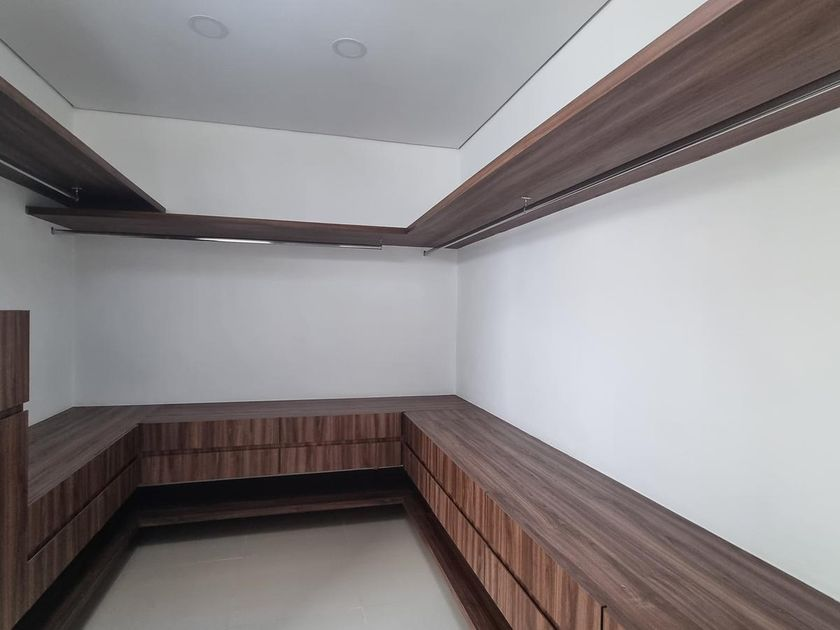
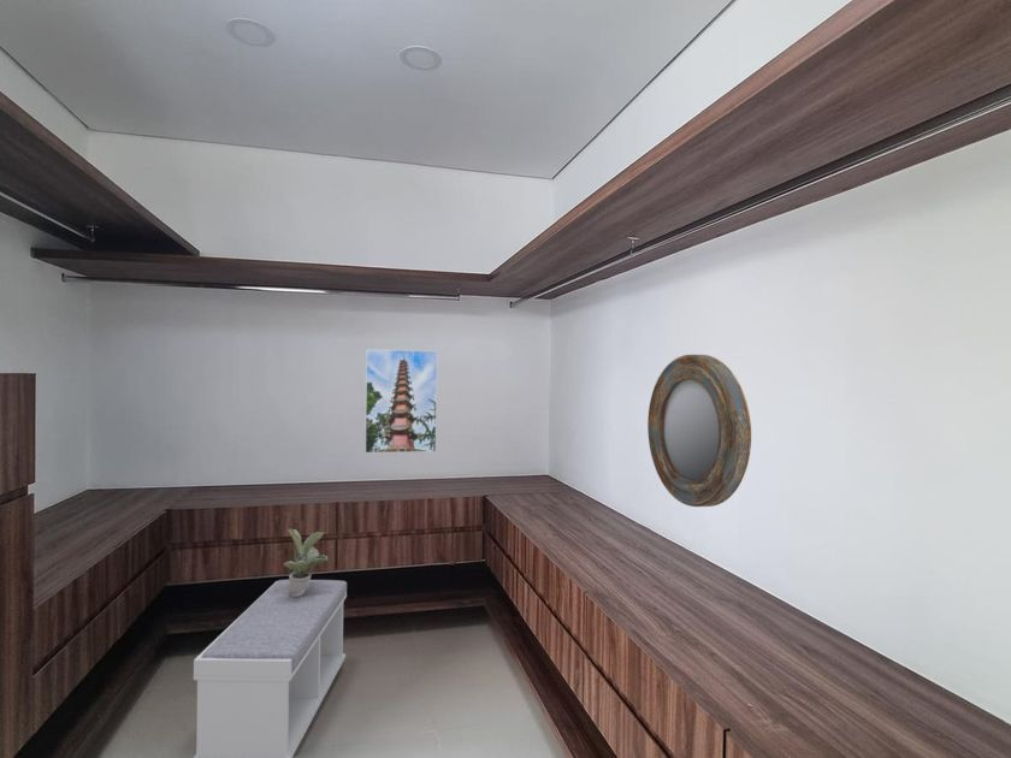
+ potted plant (306, 561)
+ bench (283, 661)
+ home mirror (692, 430)
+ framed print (401, 401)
